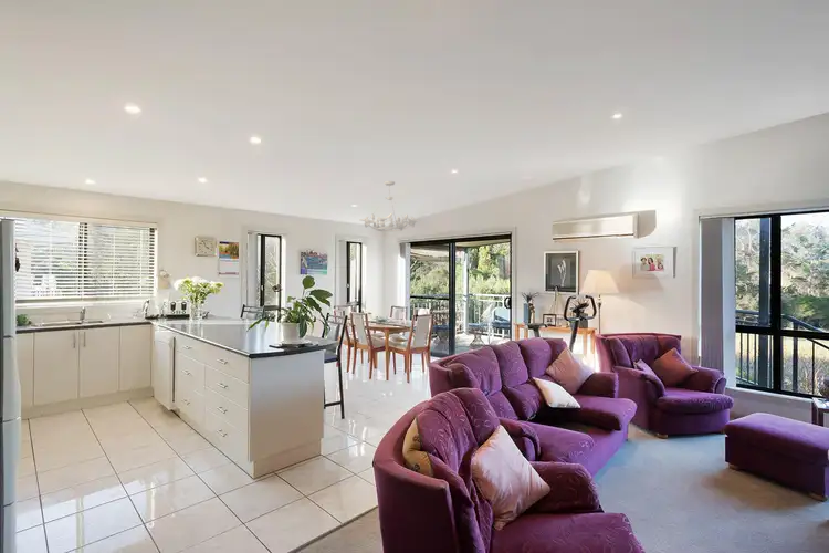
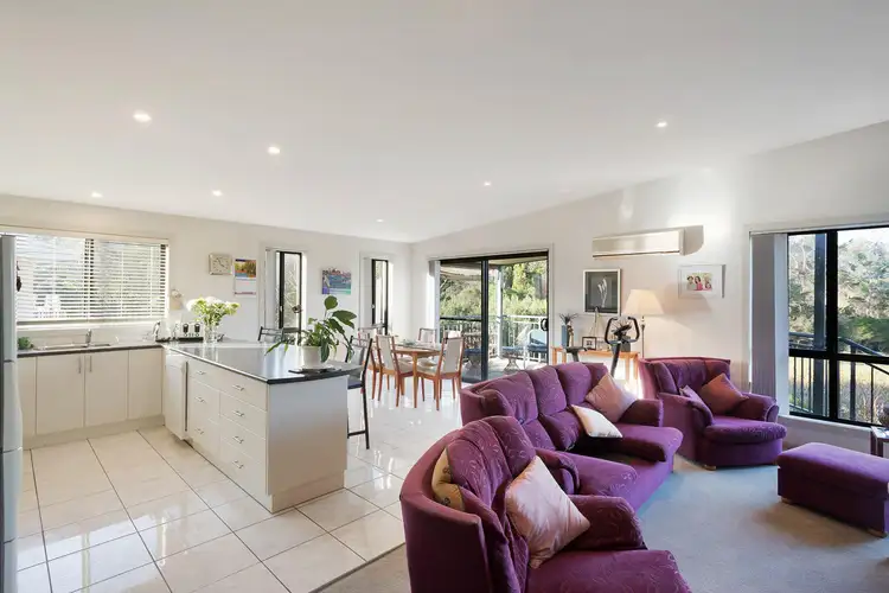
- chandelier (392, 207)
